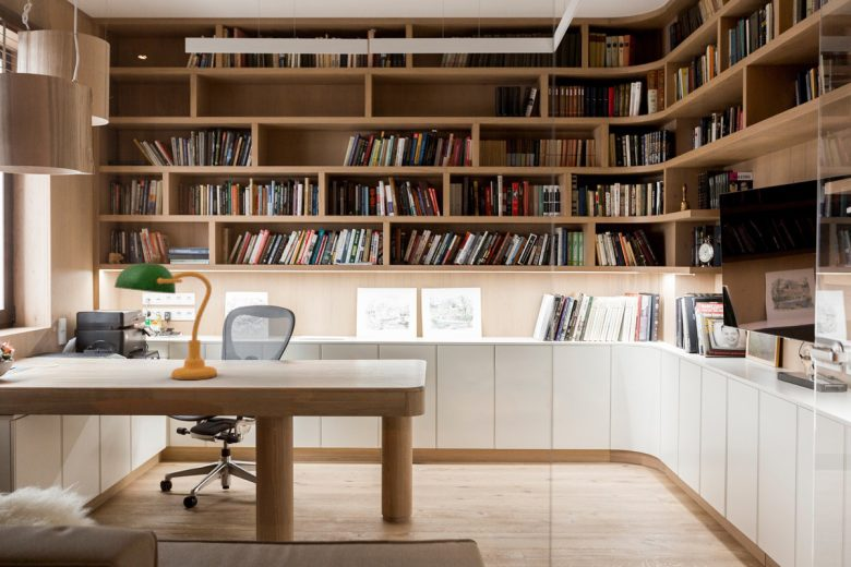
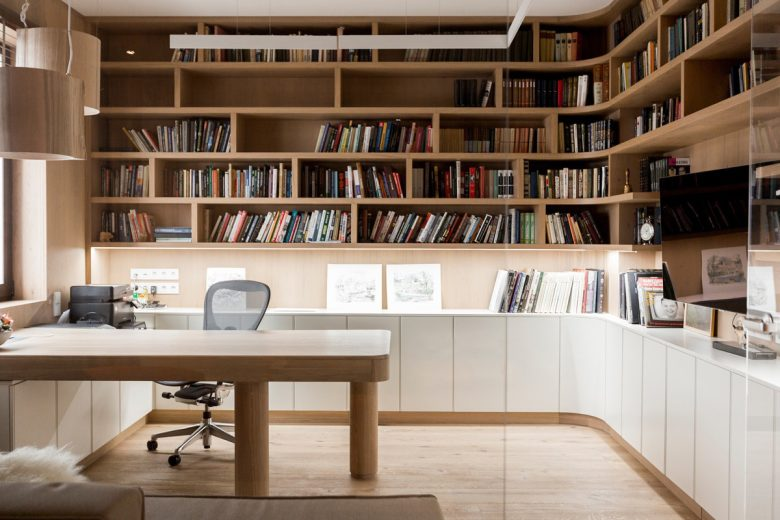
- desk lamp (193, 325)
